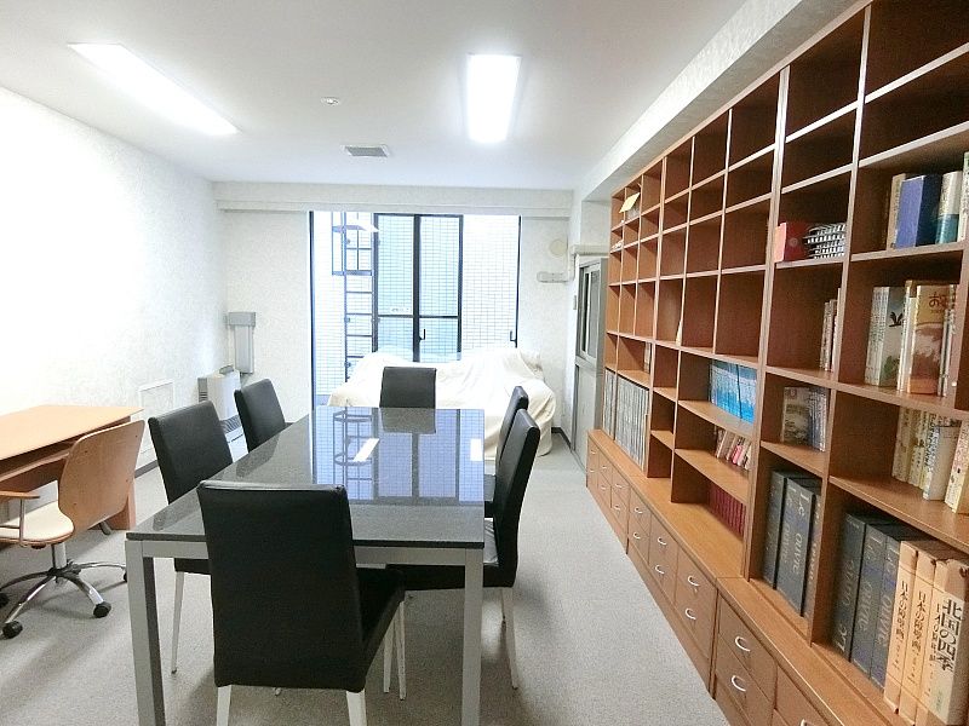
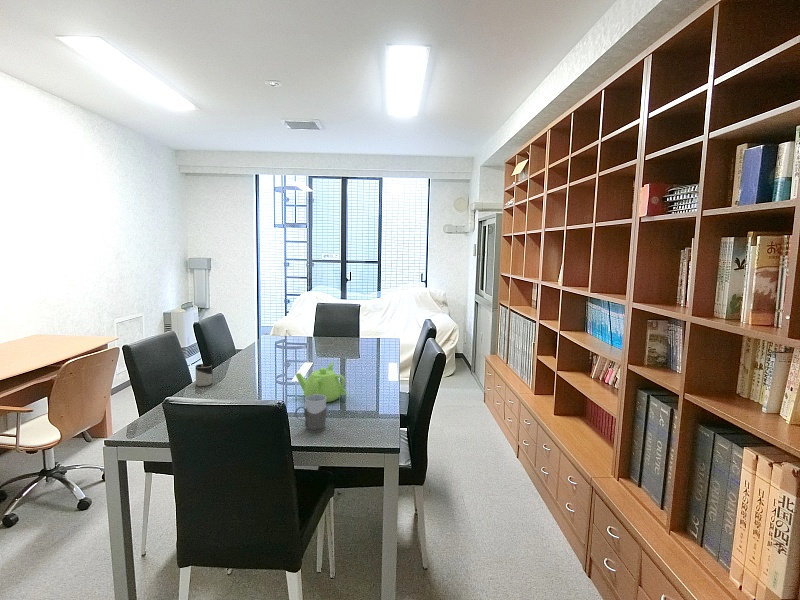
+ teapot (321, 382)
+ mug (310, 414)
+ cup (204, 374)
